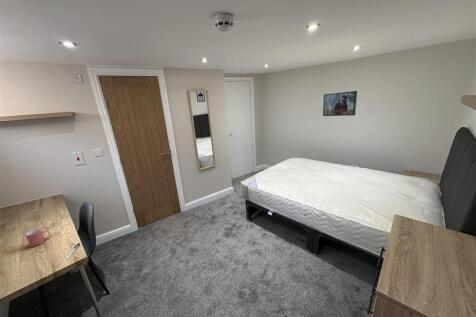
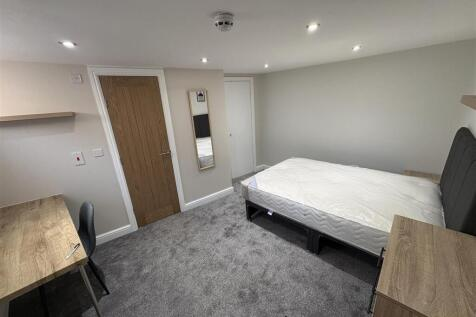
- mug (39, 236)
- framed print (338, 104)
